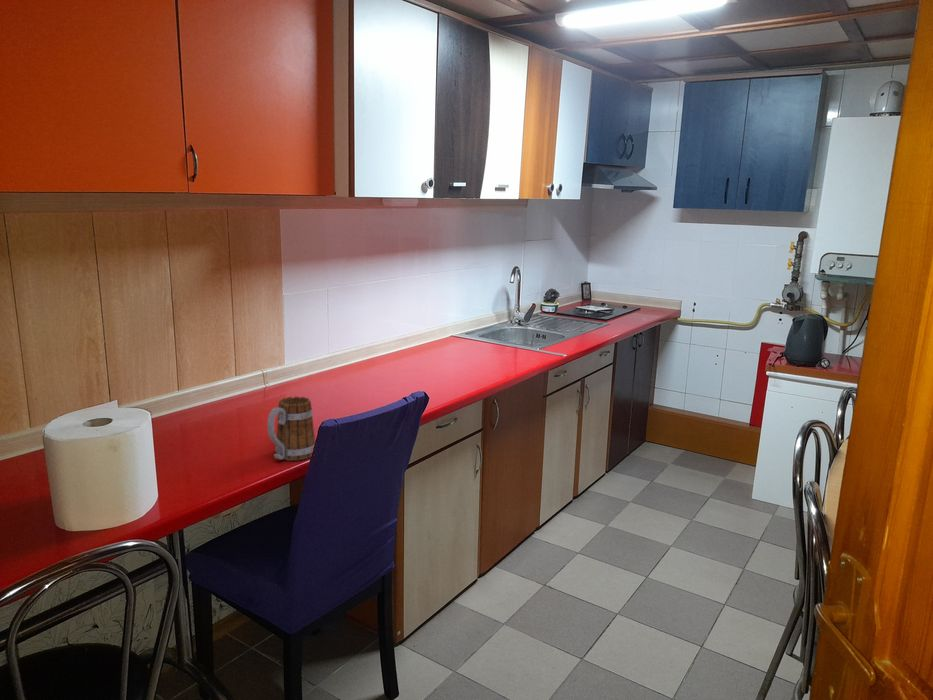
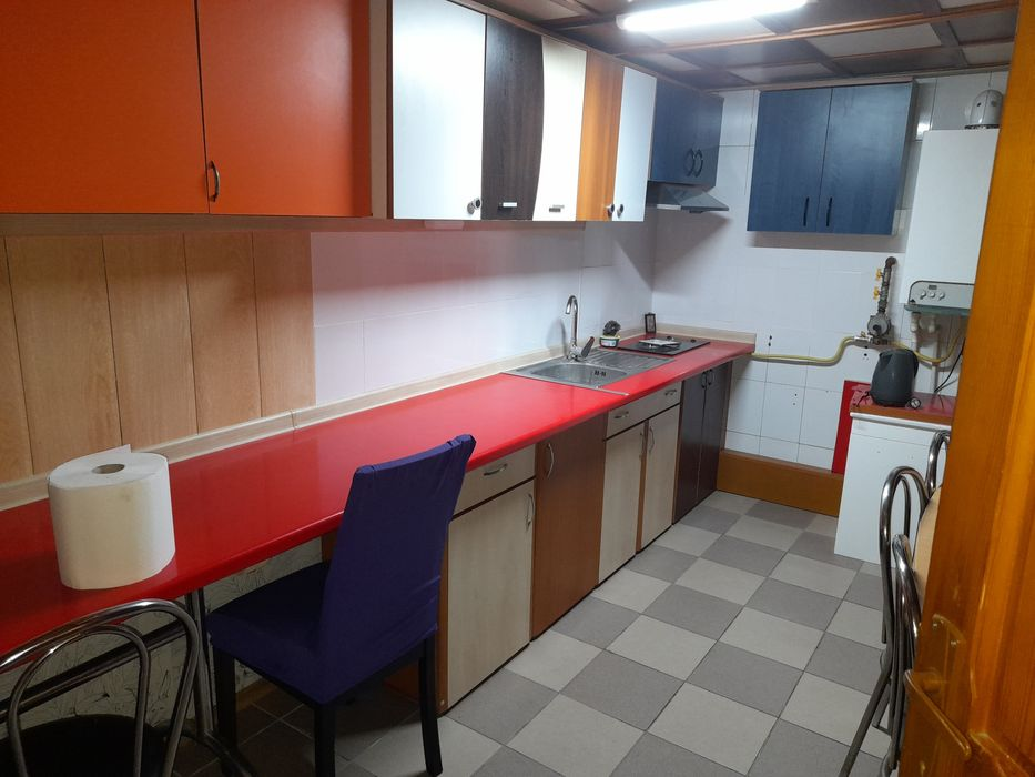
- mug (289, 430)
